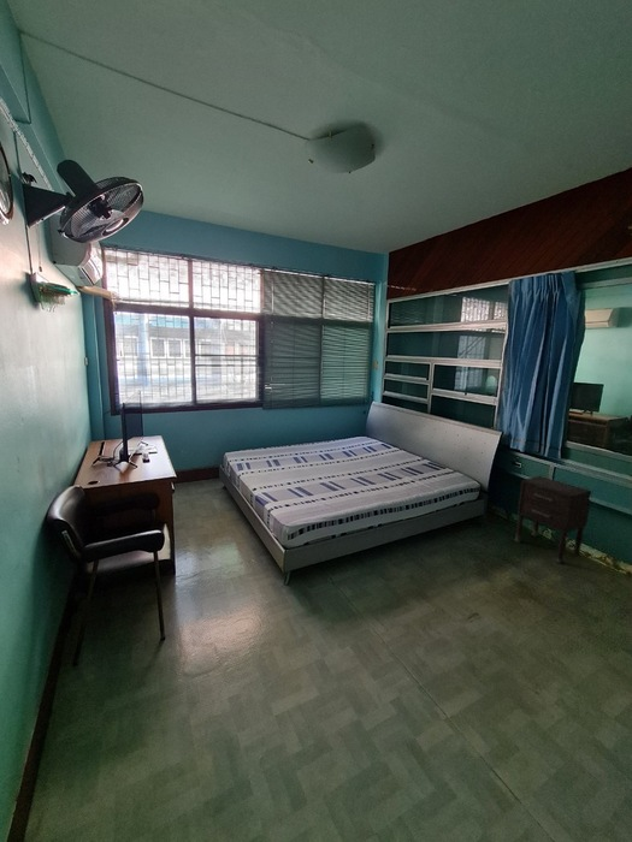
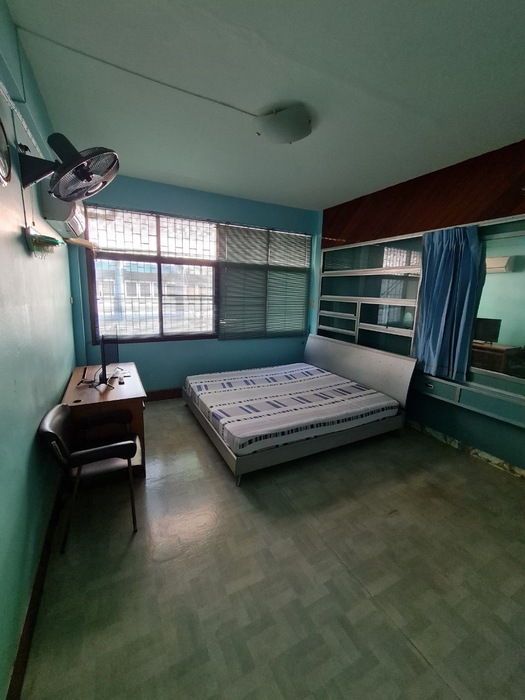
- nightstand (550, 516)
